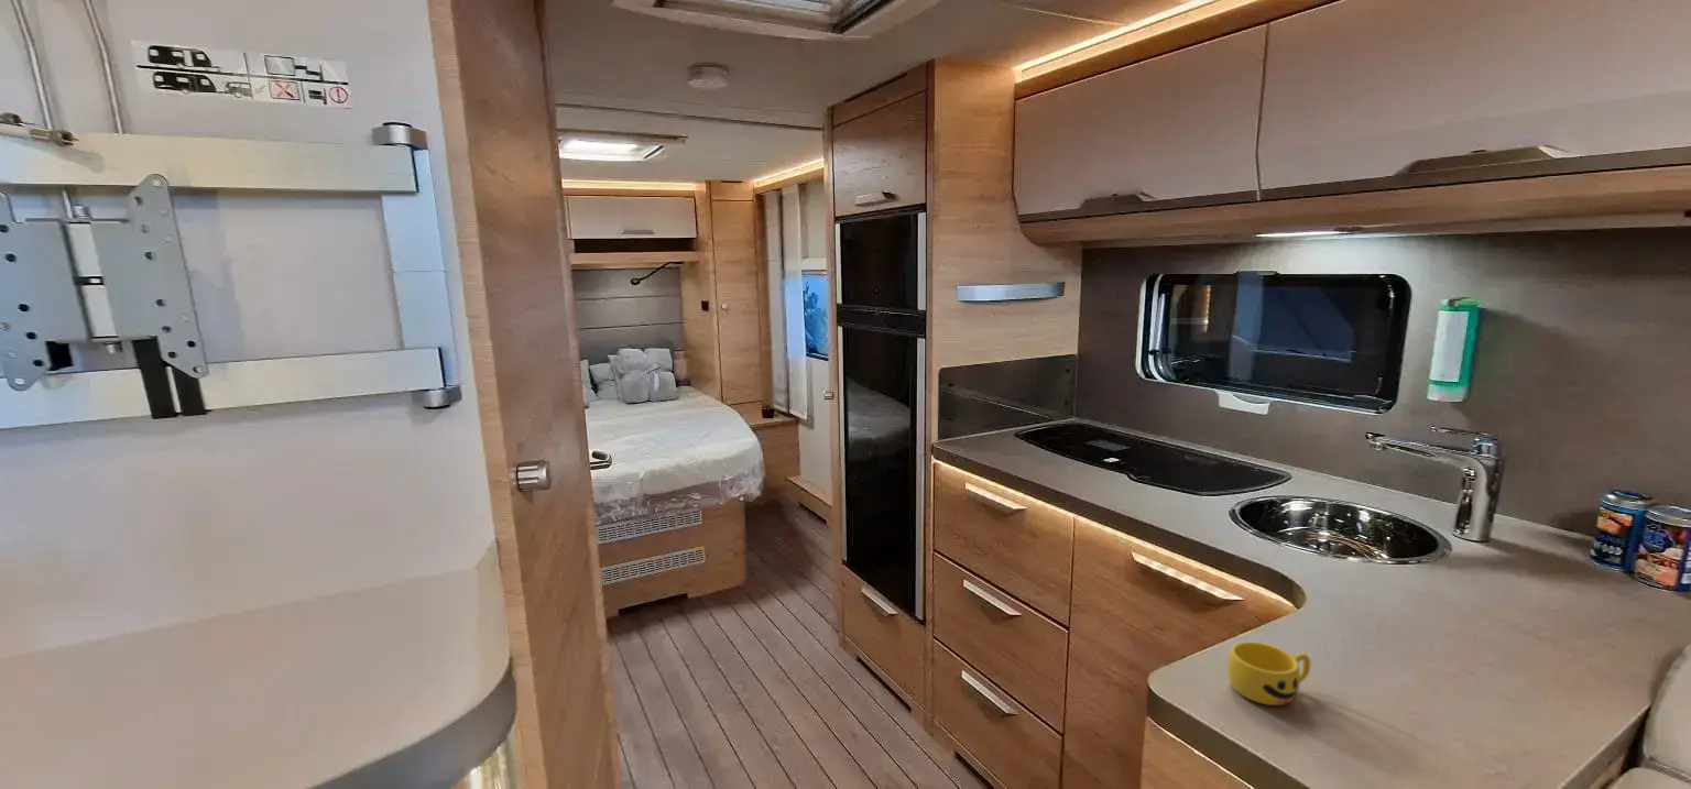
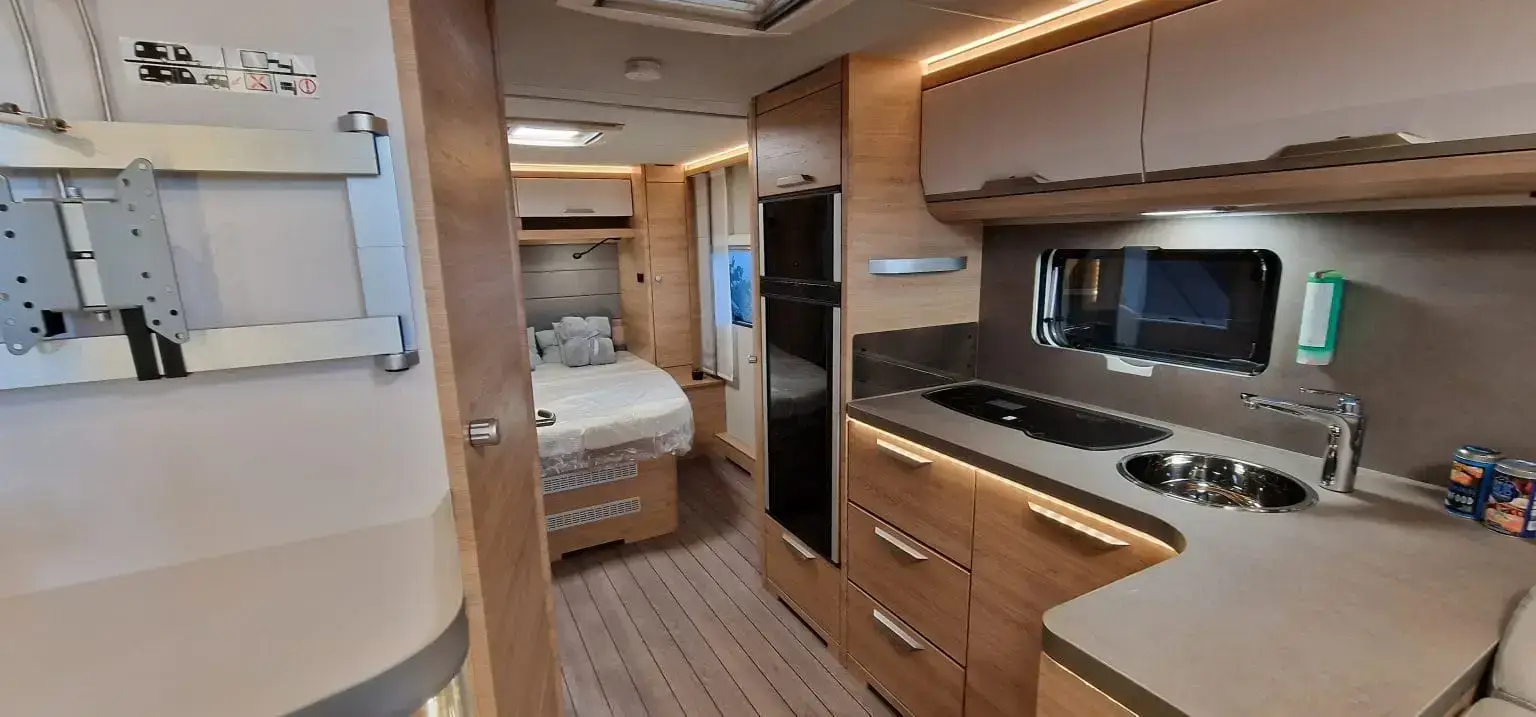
- cup (1272, 672)
